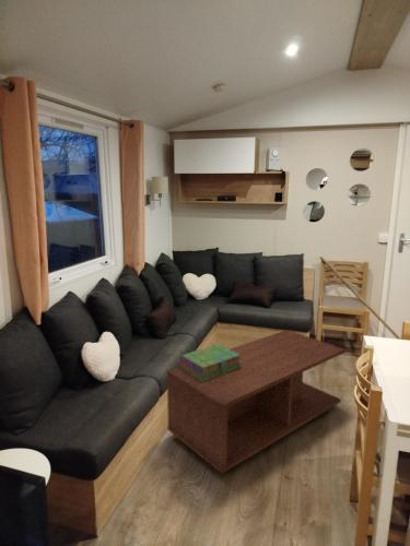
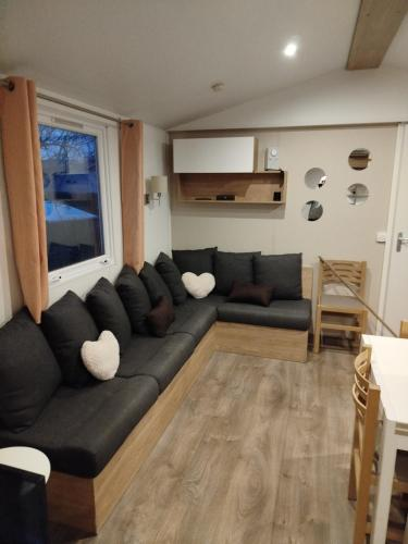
- coffee table (260, 391)
- stack of books (210, 360)
